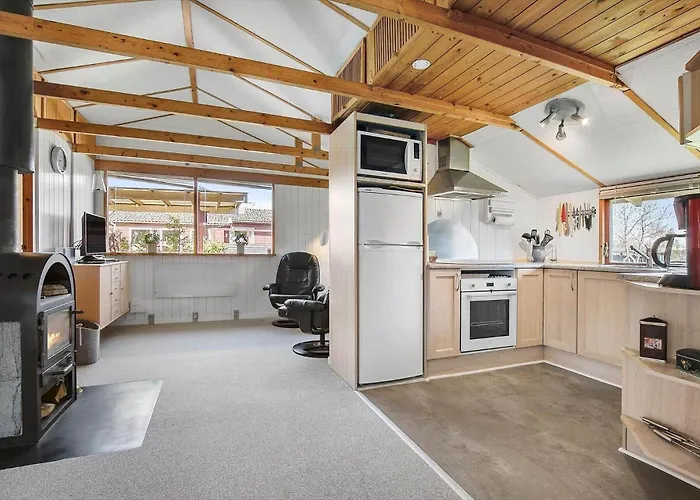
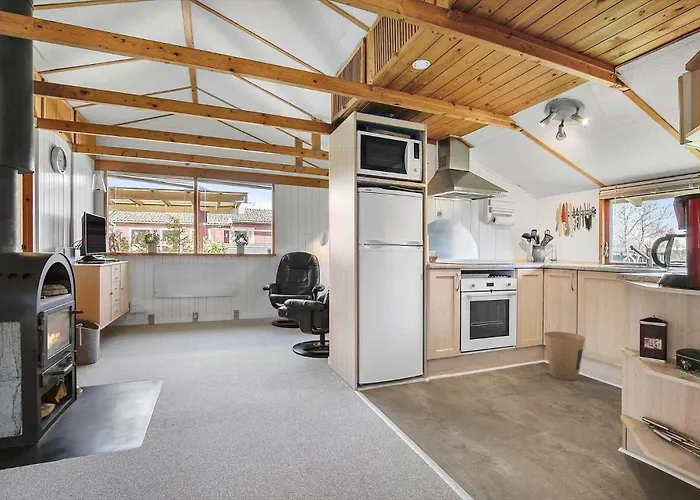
+ trash can (564, 356)
